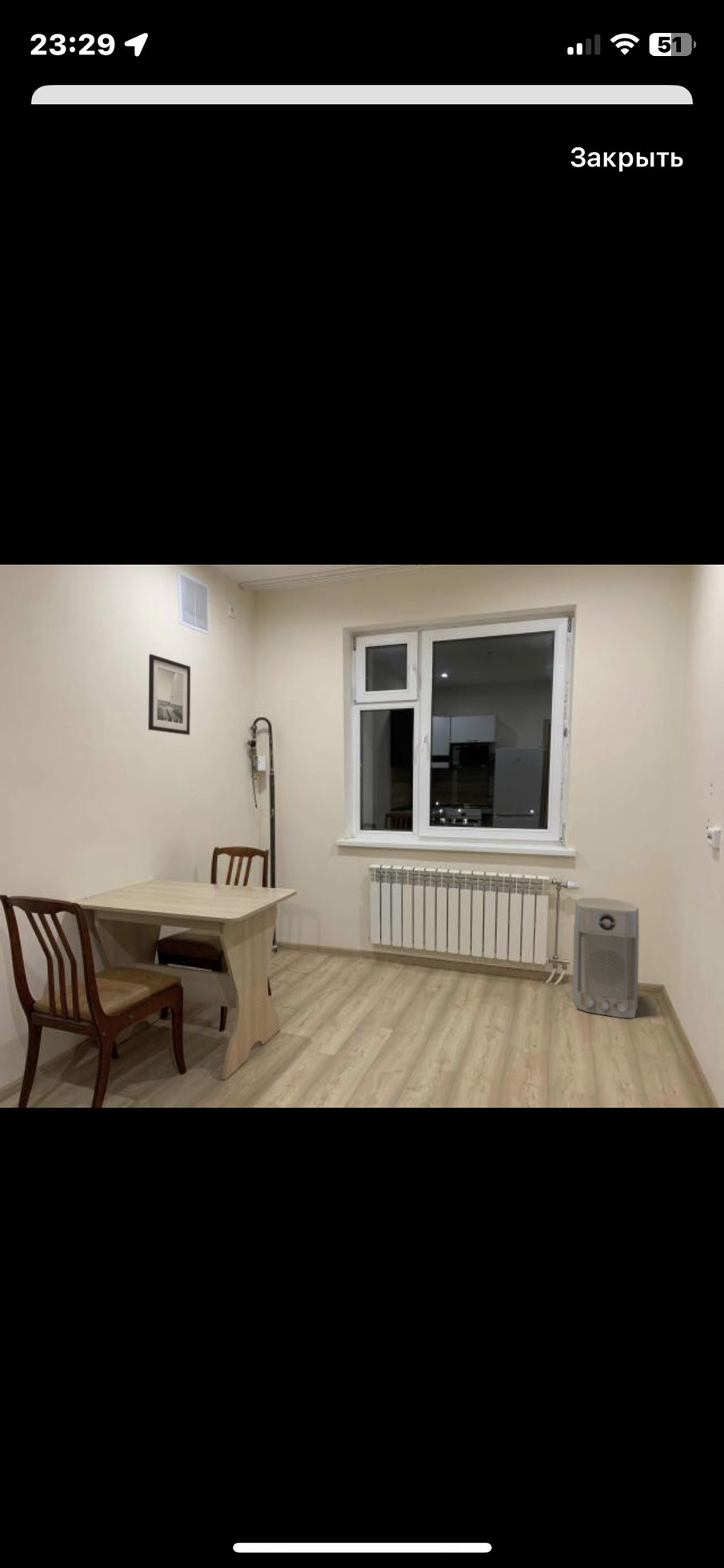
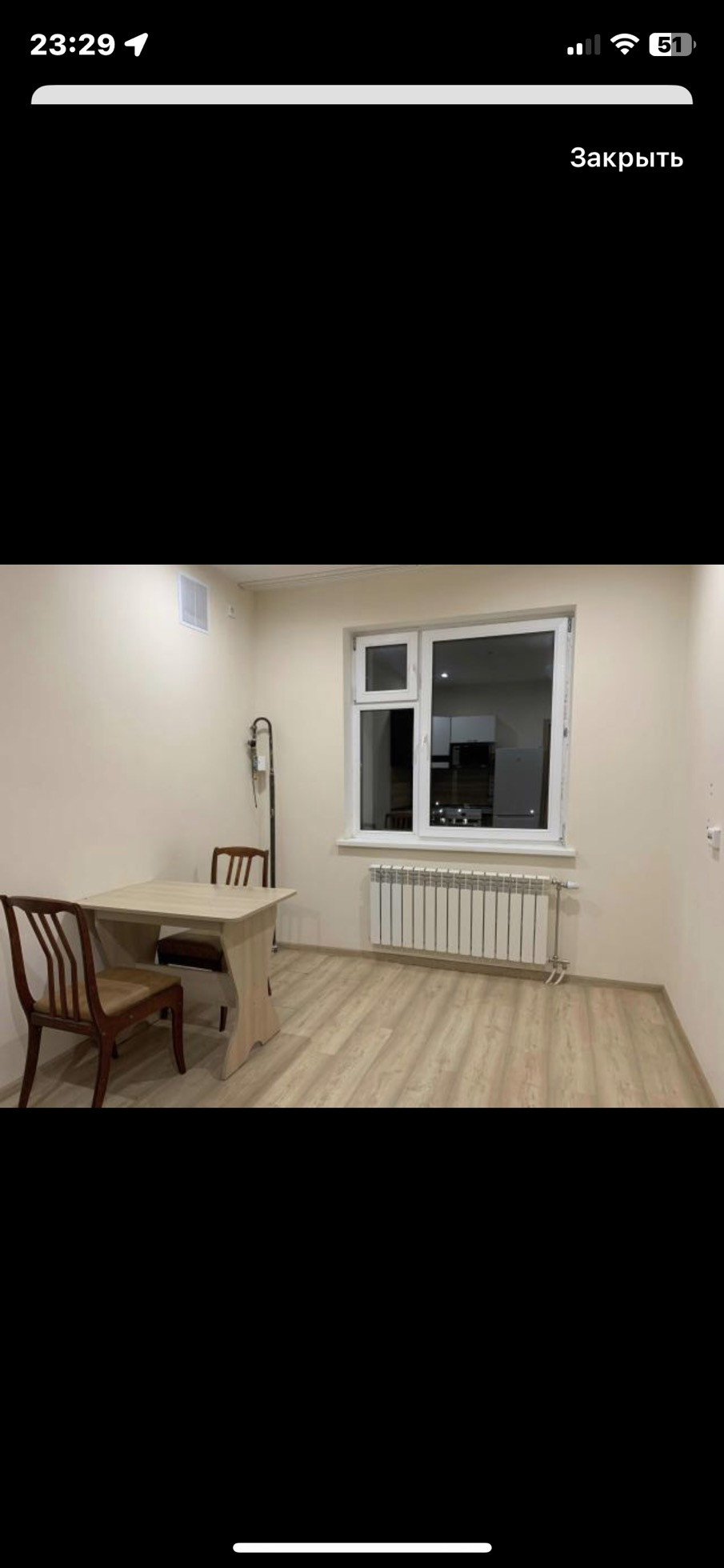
- air purifier (605, 953)
- wall art (170, 696)
